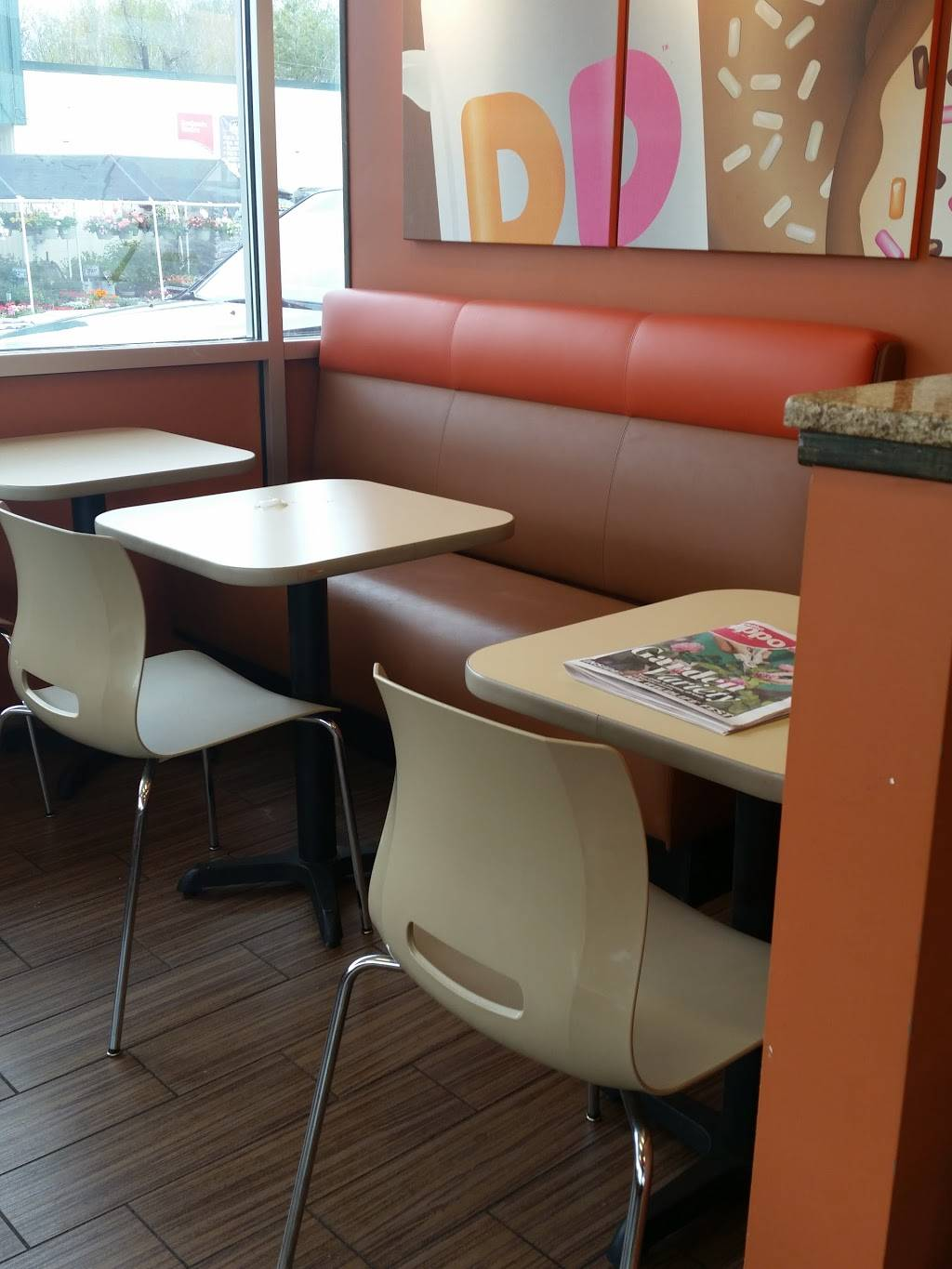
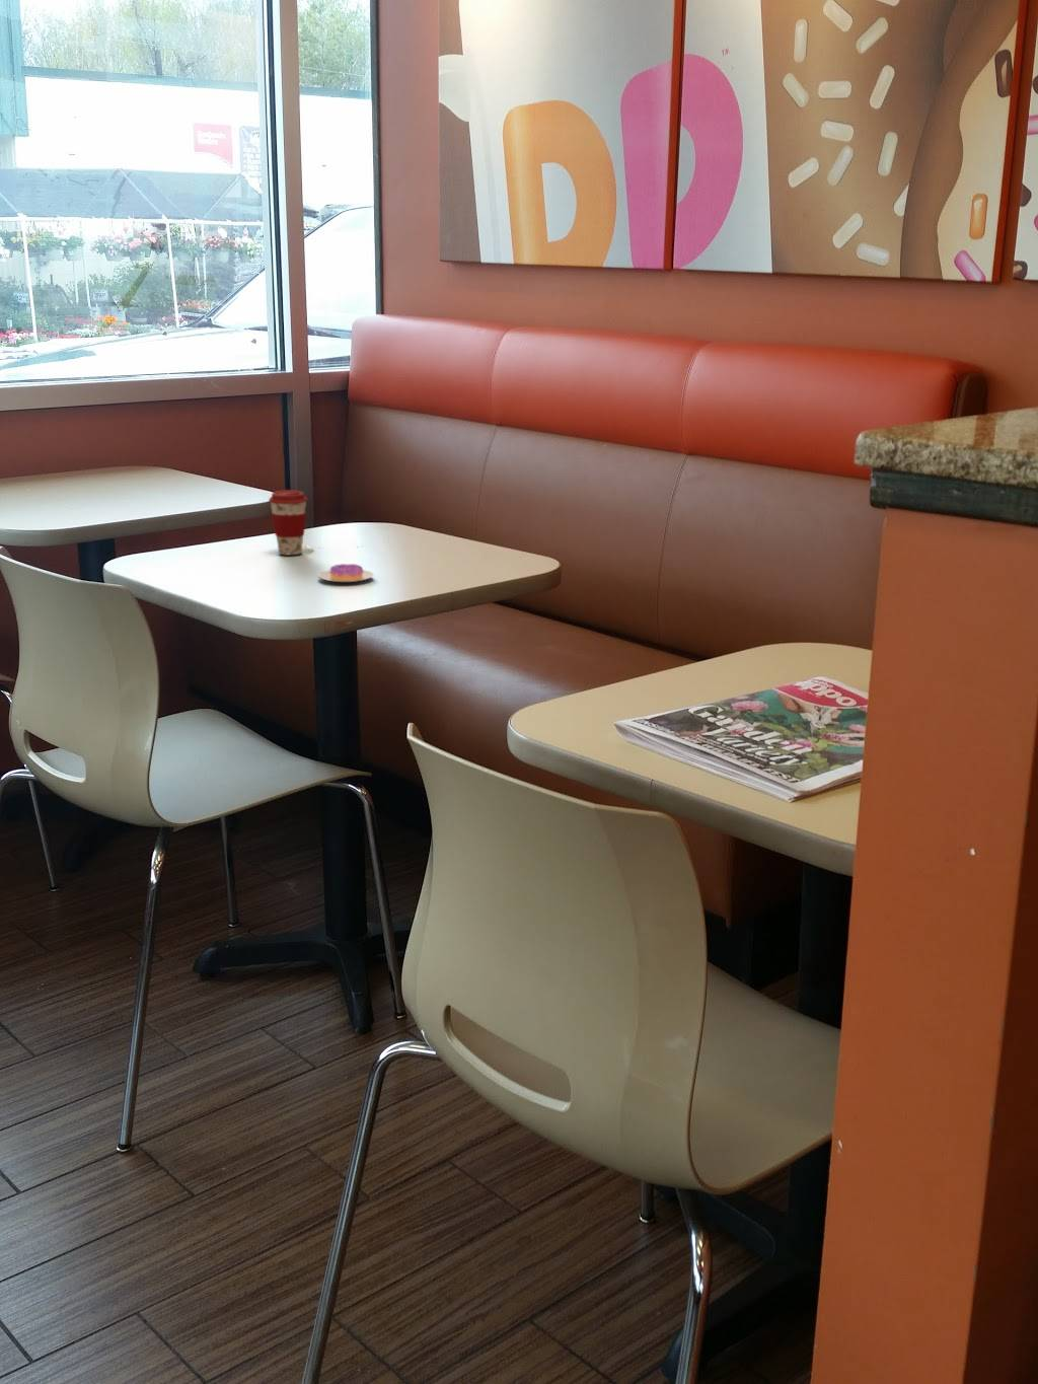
+ coffee cup (289, 522)
+ donut (346, 571)
